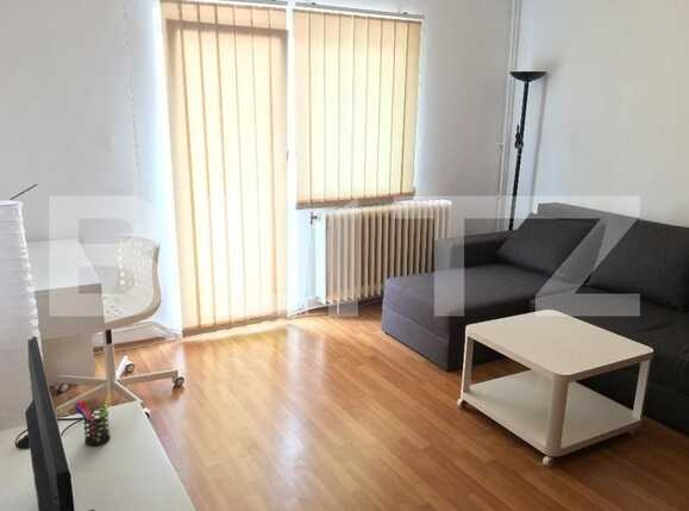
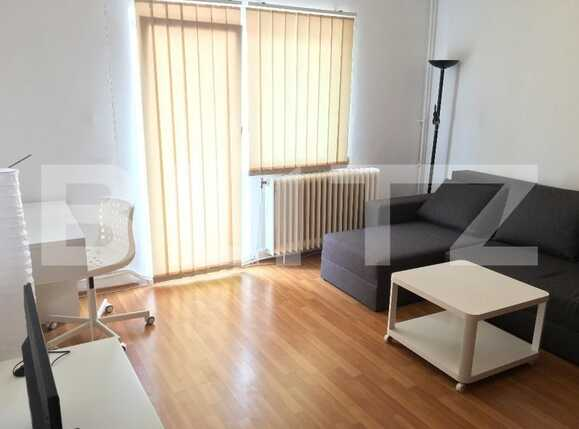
- pen holder (95, 419)
